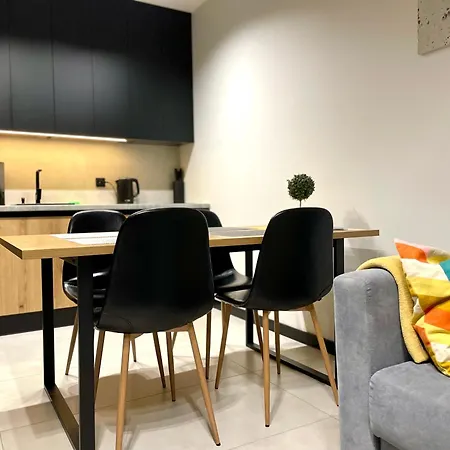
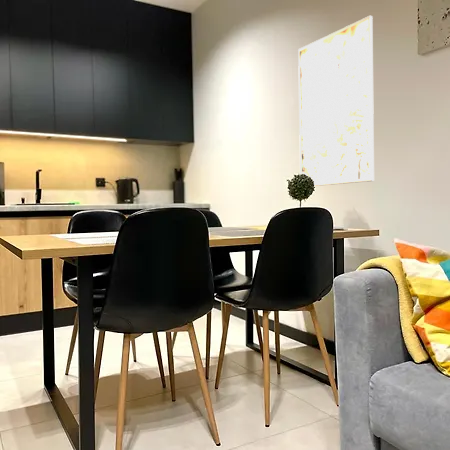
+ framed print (332, 109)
